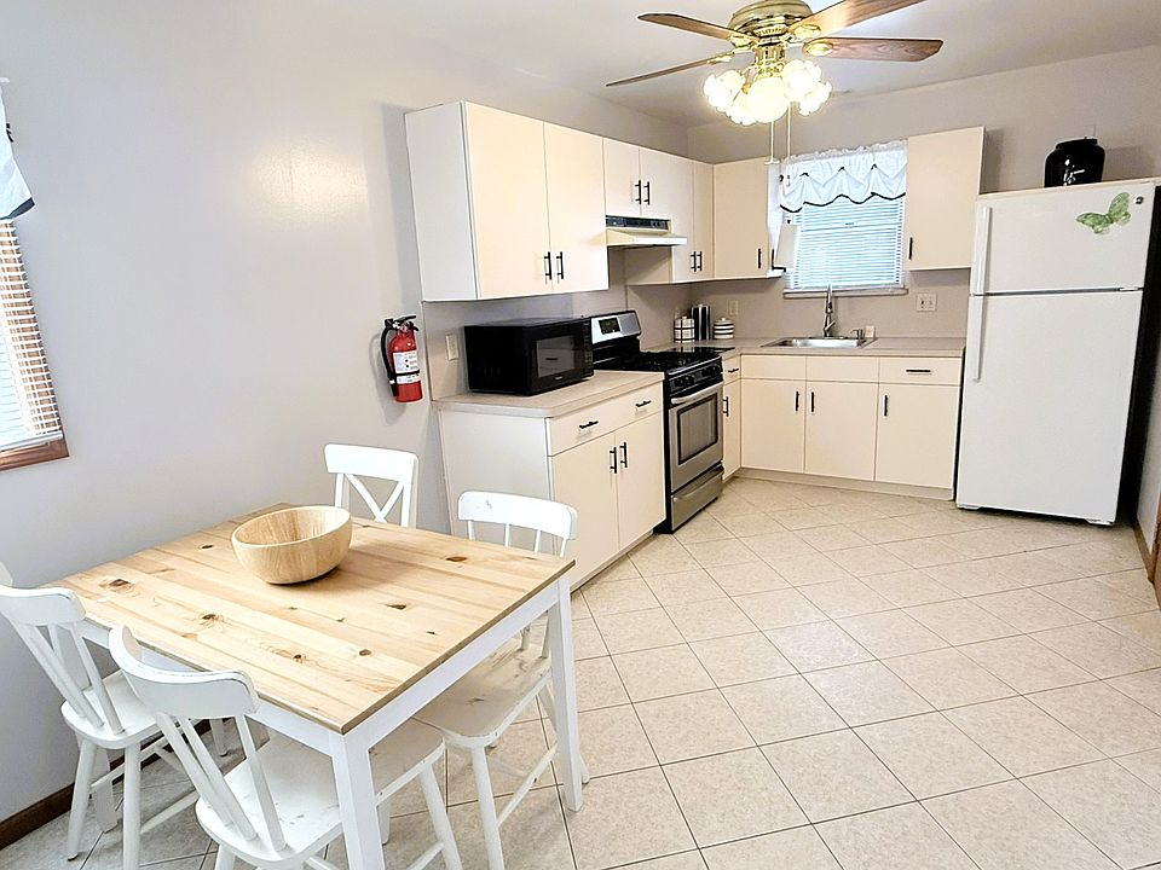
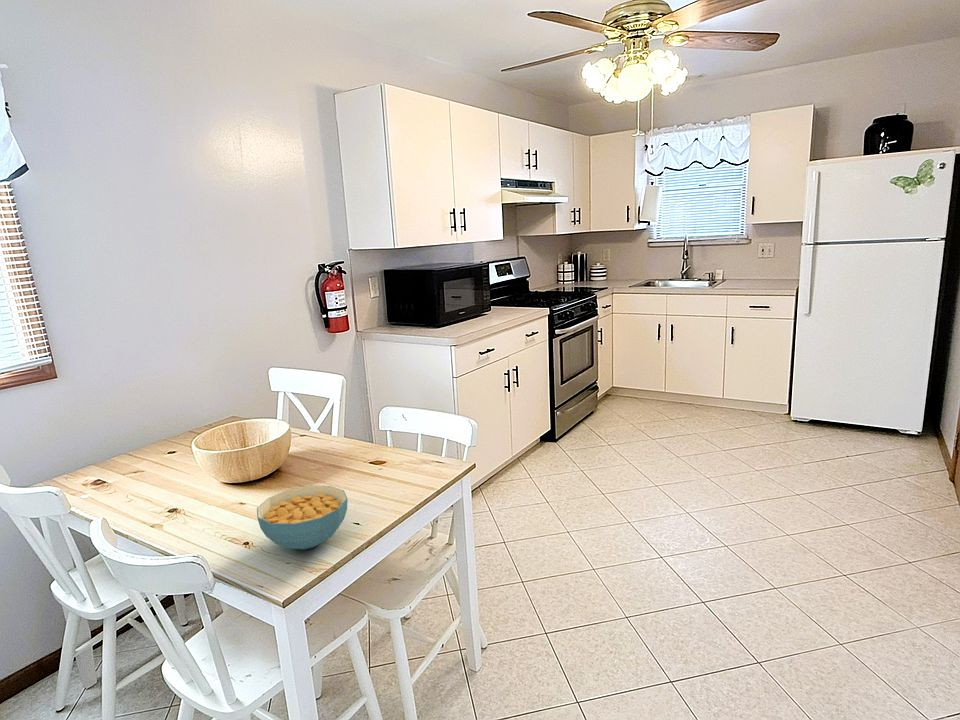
+ cereal bowl (305, 523)
